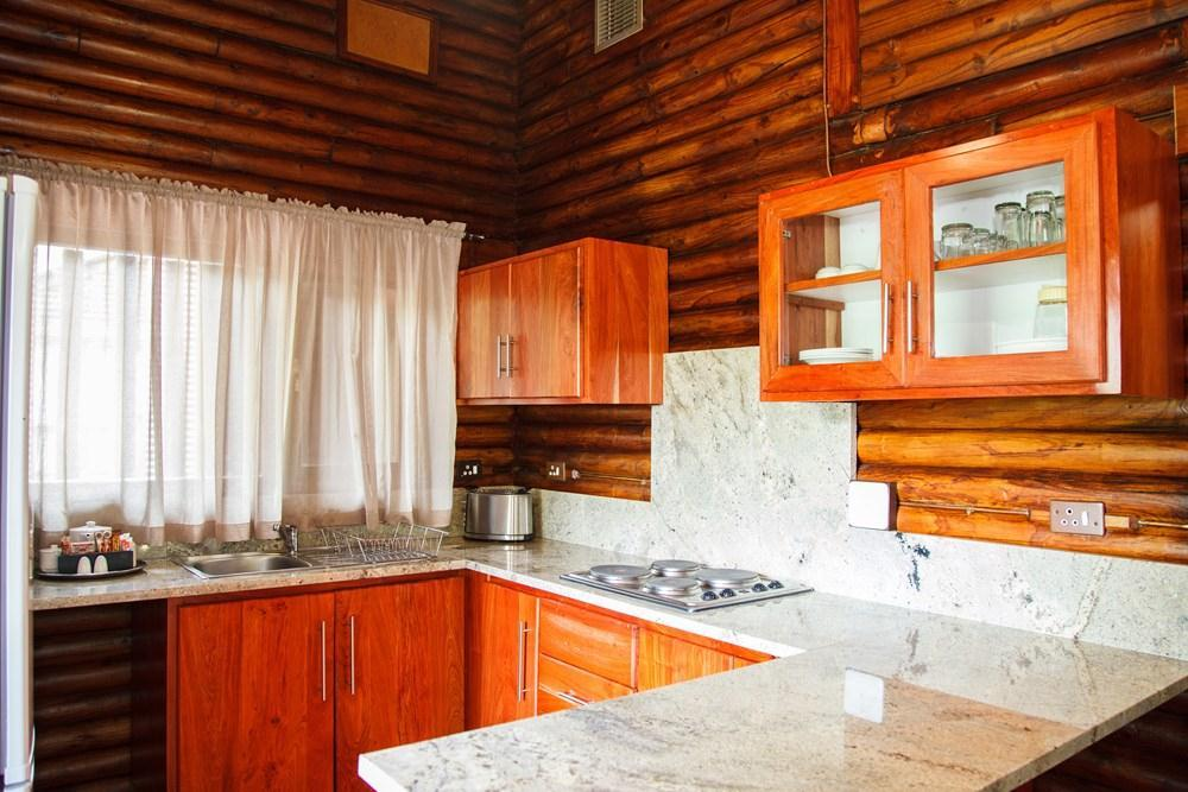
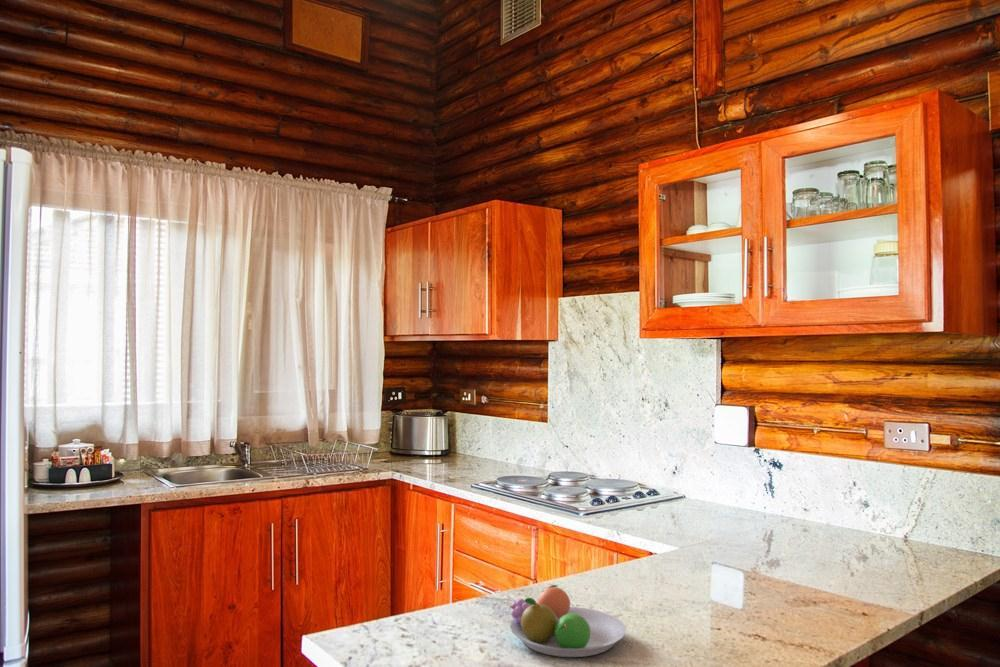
+ fruit bowl (565, 616)
